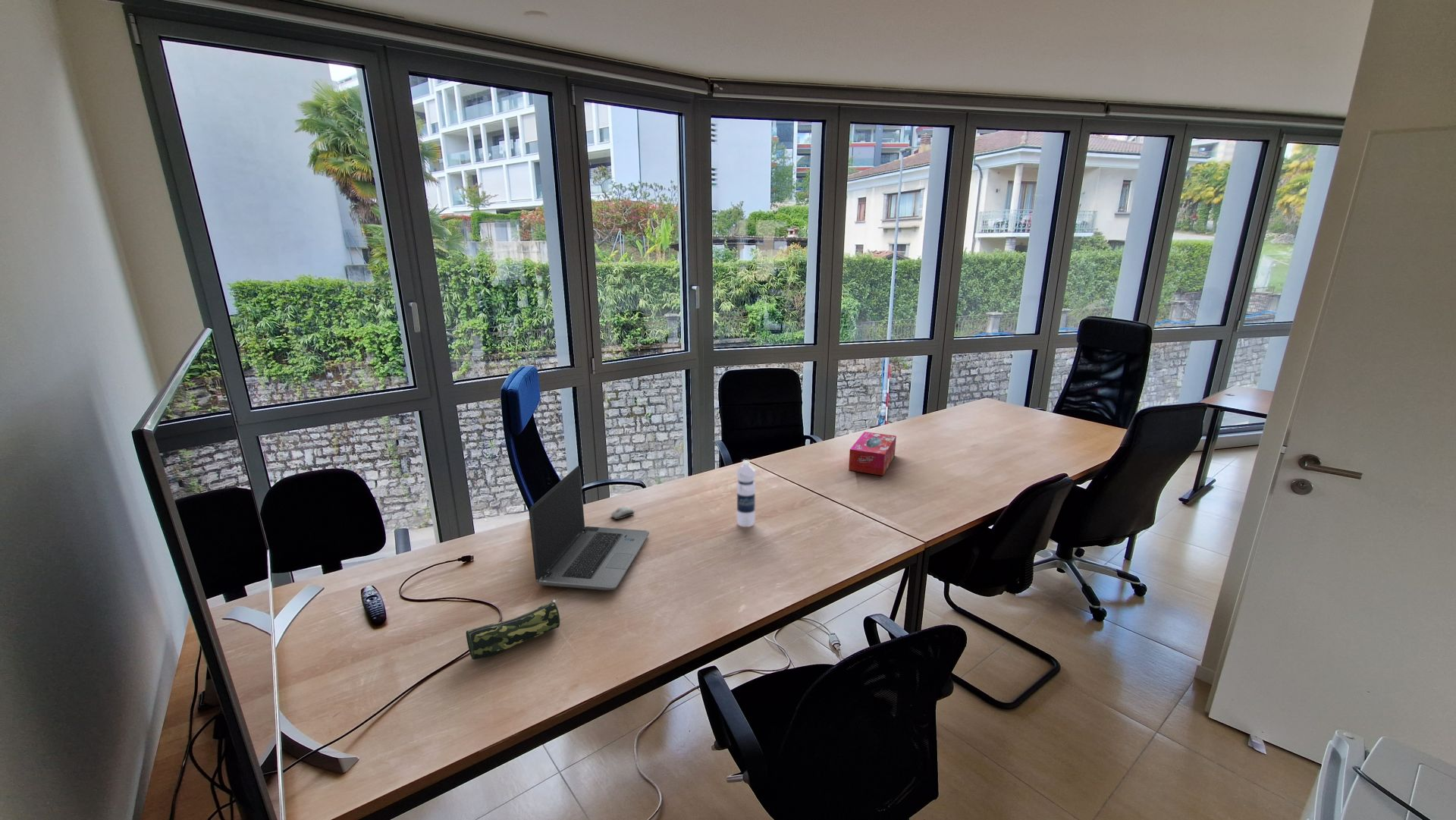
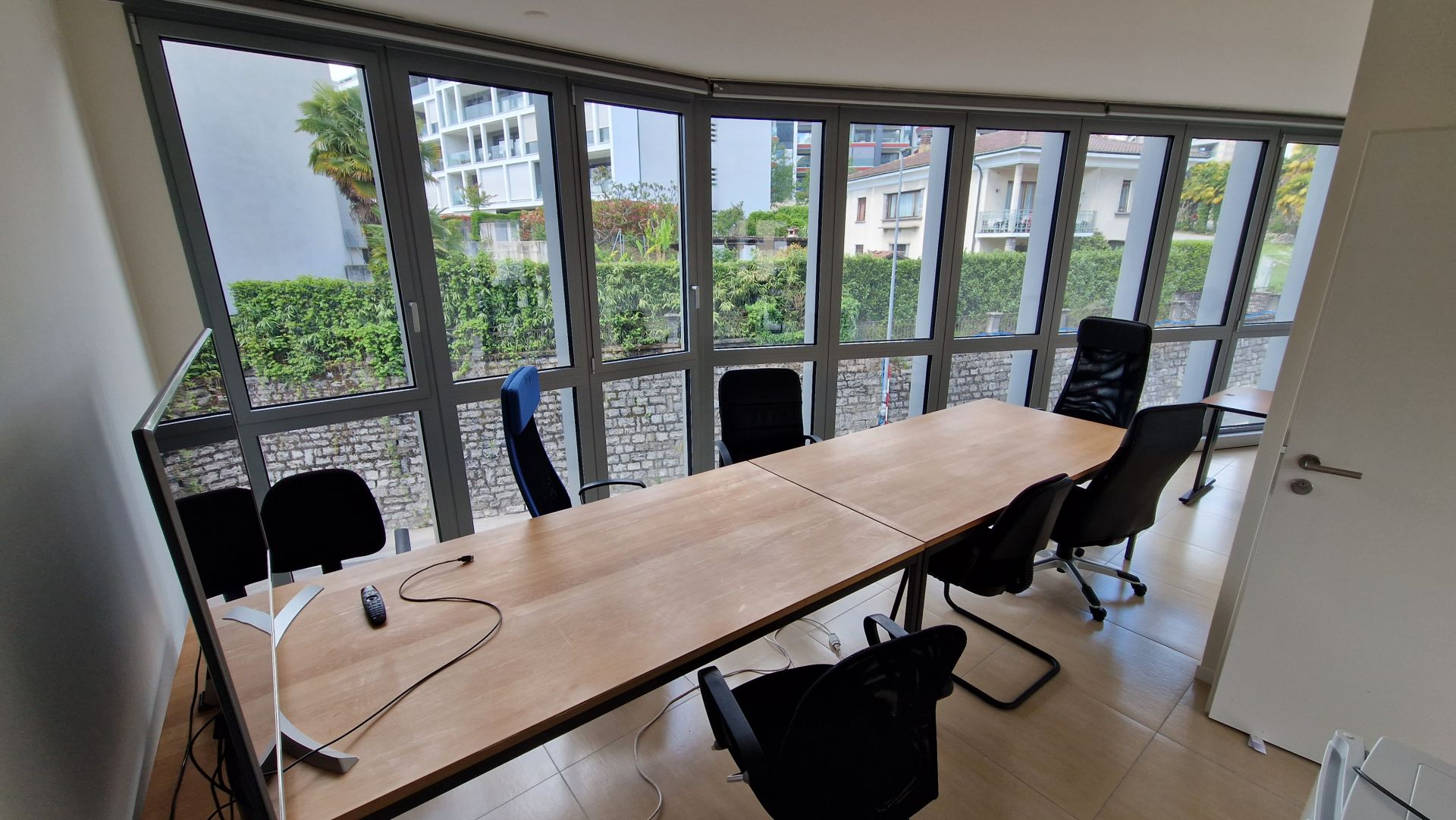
- computer mouse (623, 511)
- pencil case (516, 629)
- laptop computer (593, 526)
- tissue box (873, 452)
- water bottle (745, 492)
